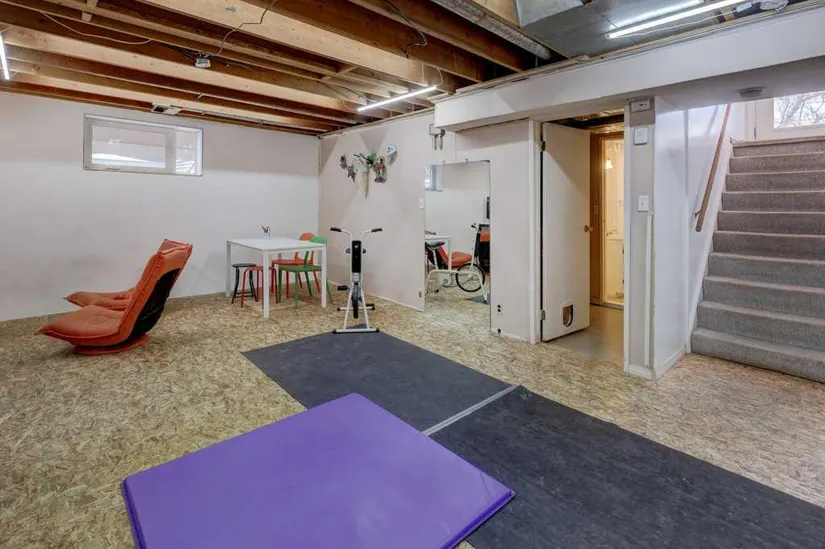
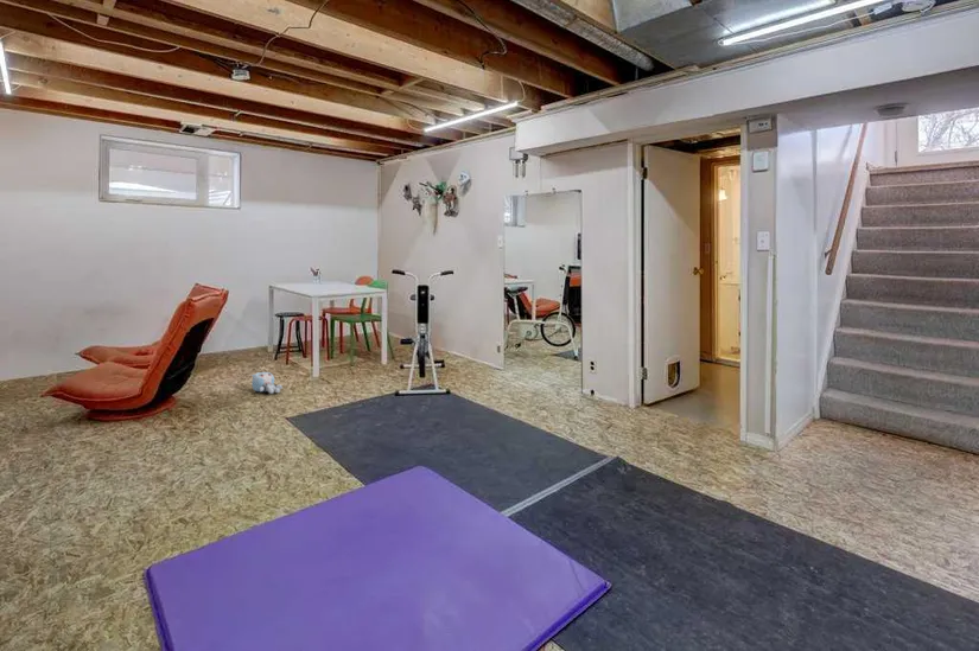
+ plush toy (266, 382)
